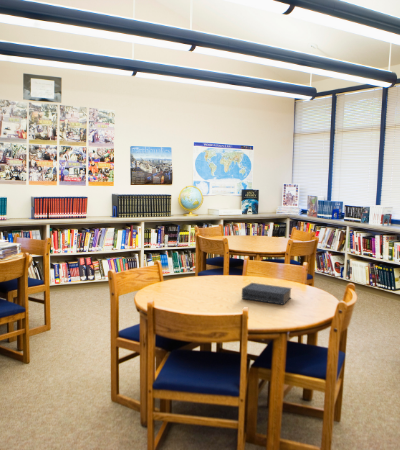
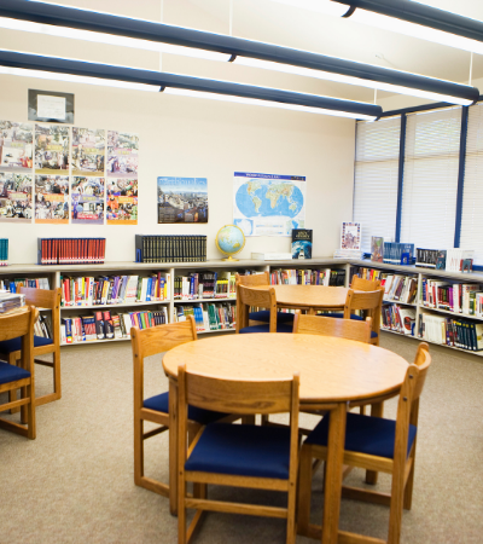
- book (266, 293)
